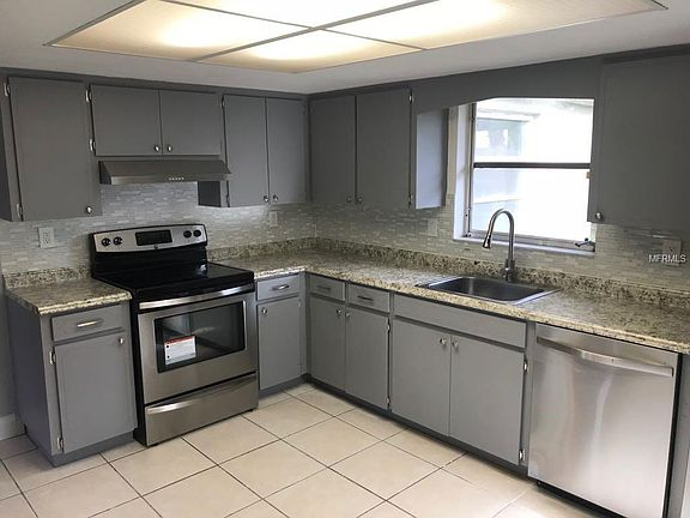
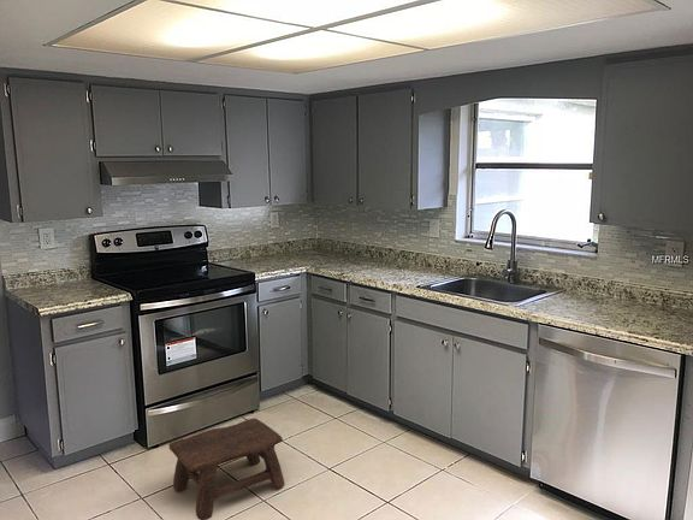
+ stool (226, 461)
